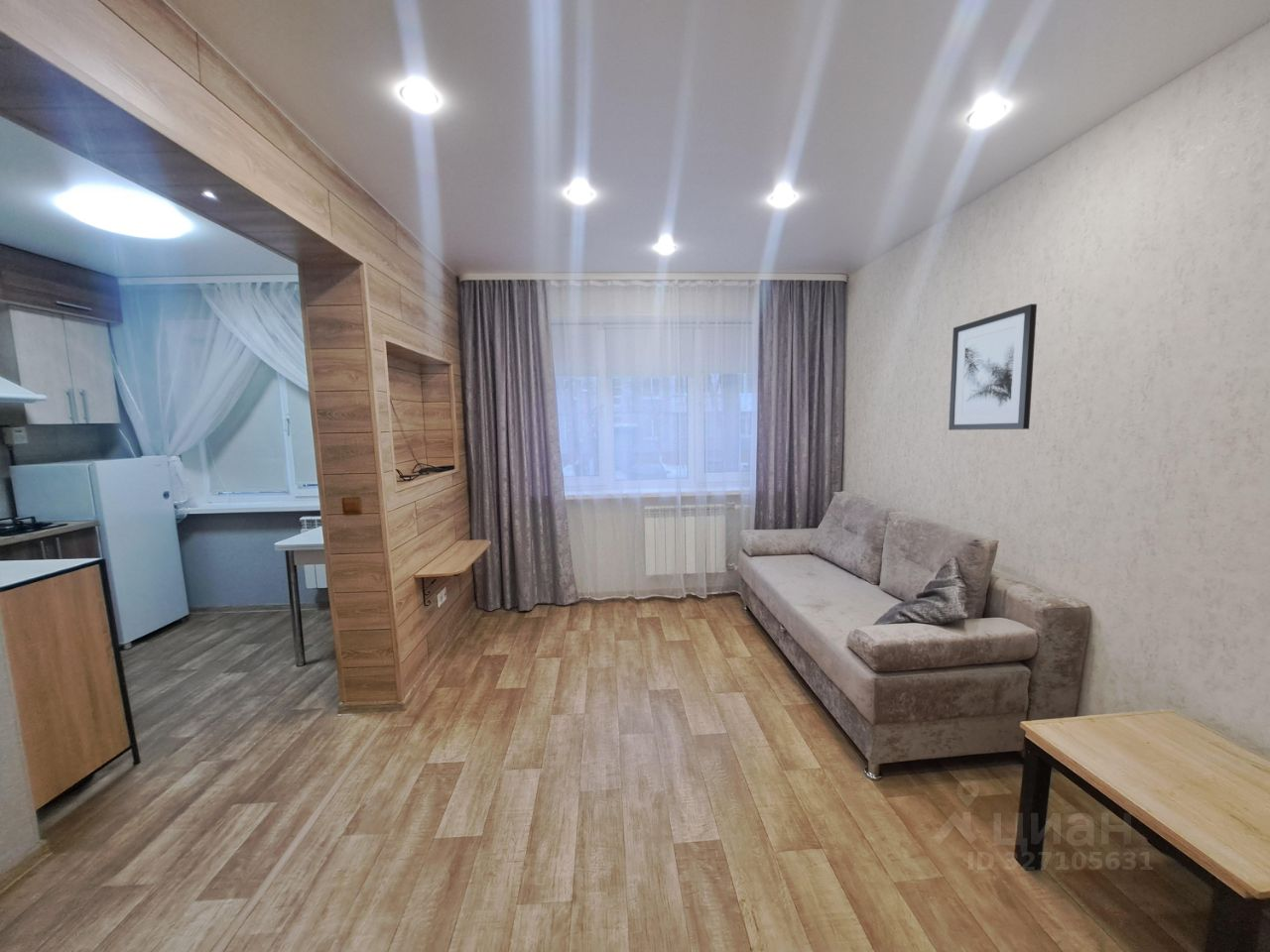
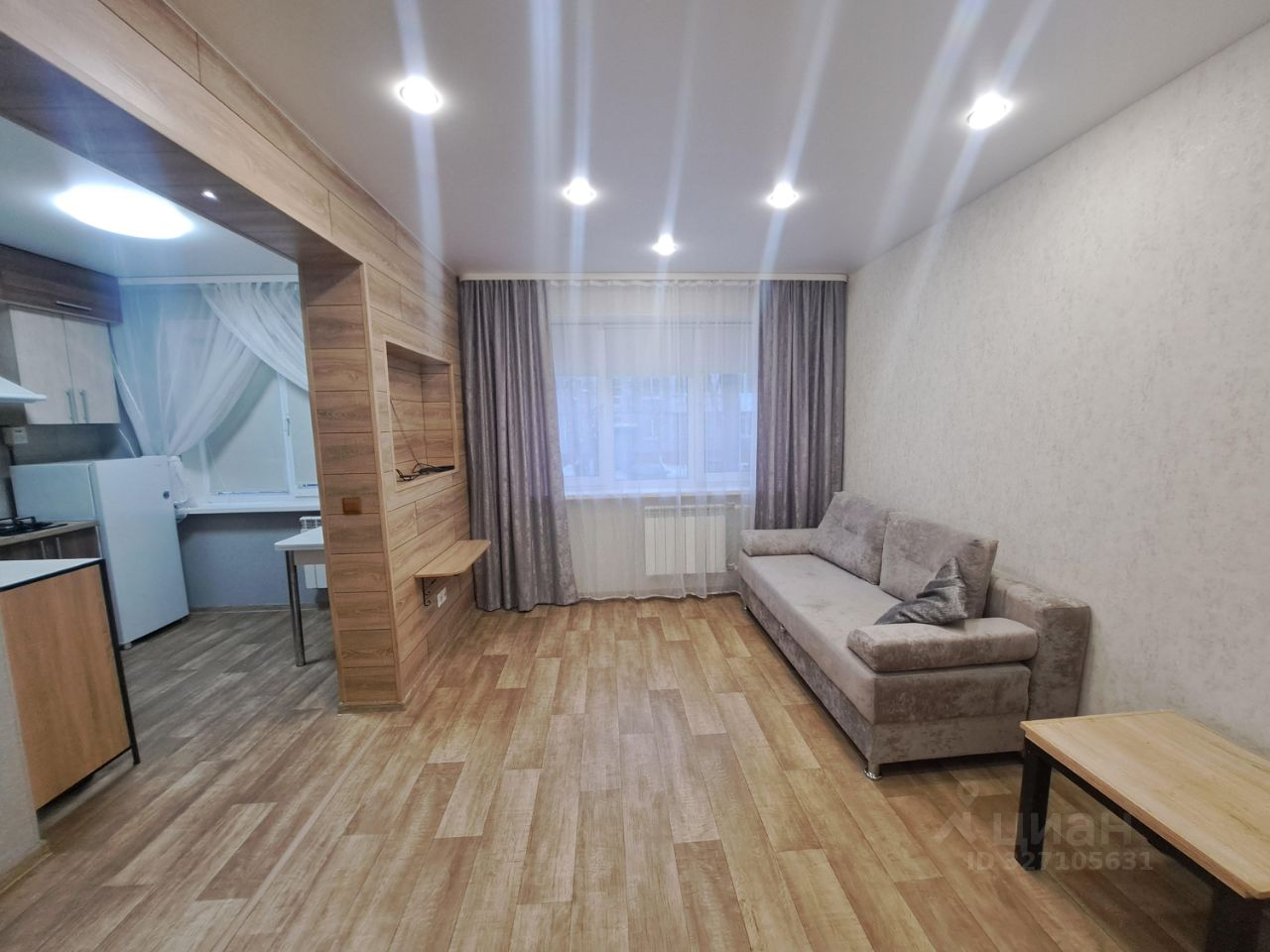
- wall art (987, 374)
